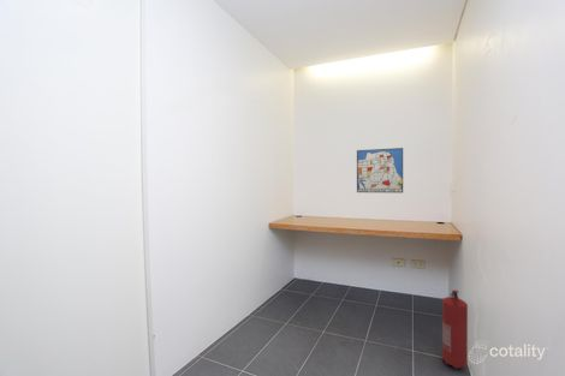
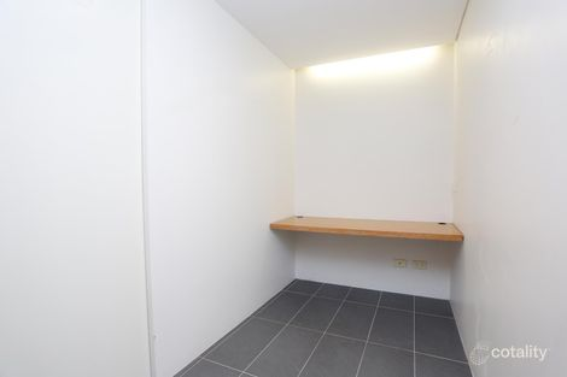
- wall art (379, 171)
- fire extinguisher (454, 324)
